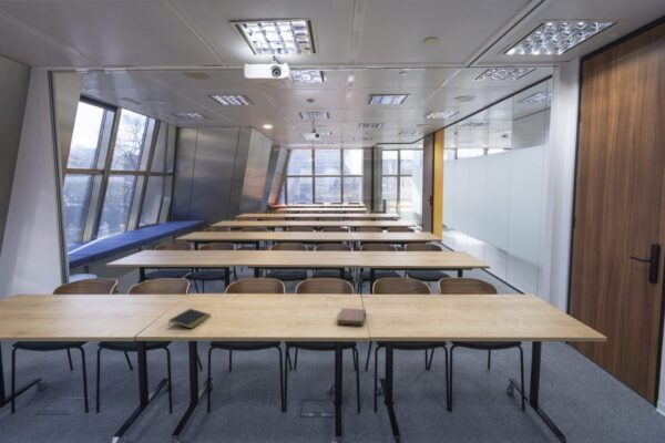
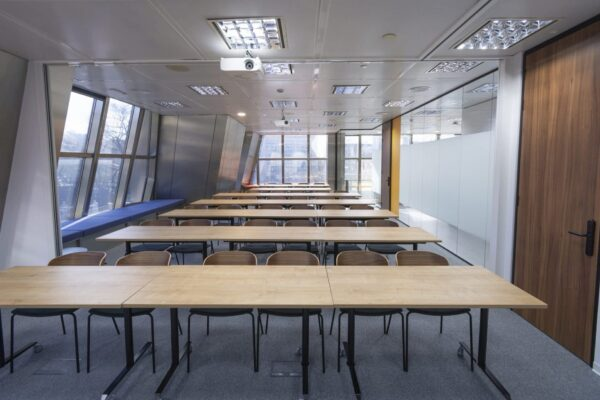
- notepad (191, 318)
- notebook (351, 316)
